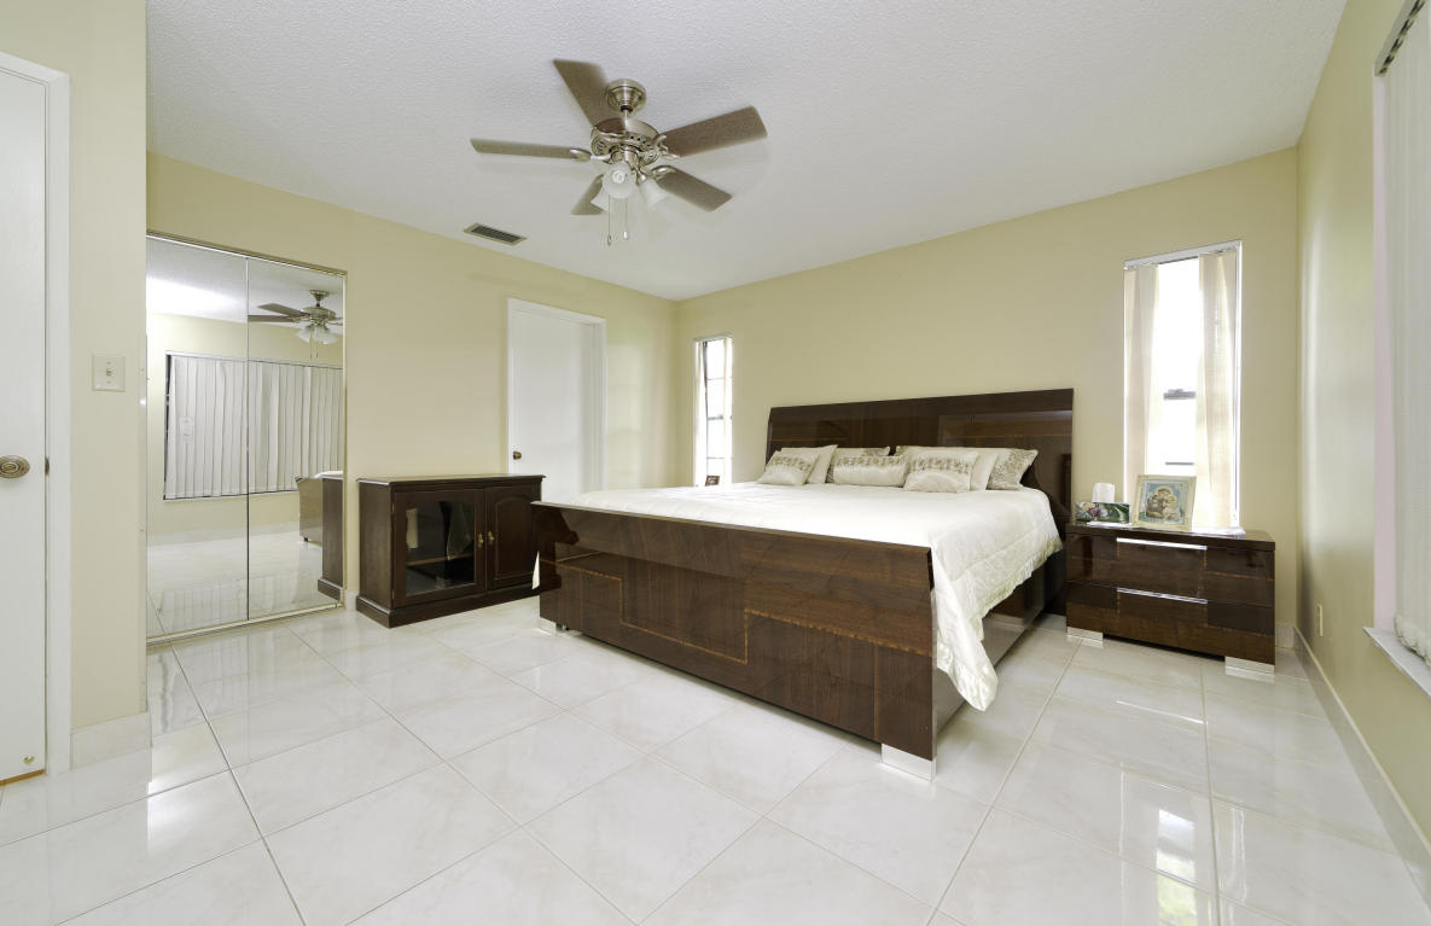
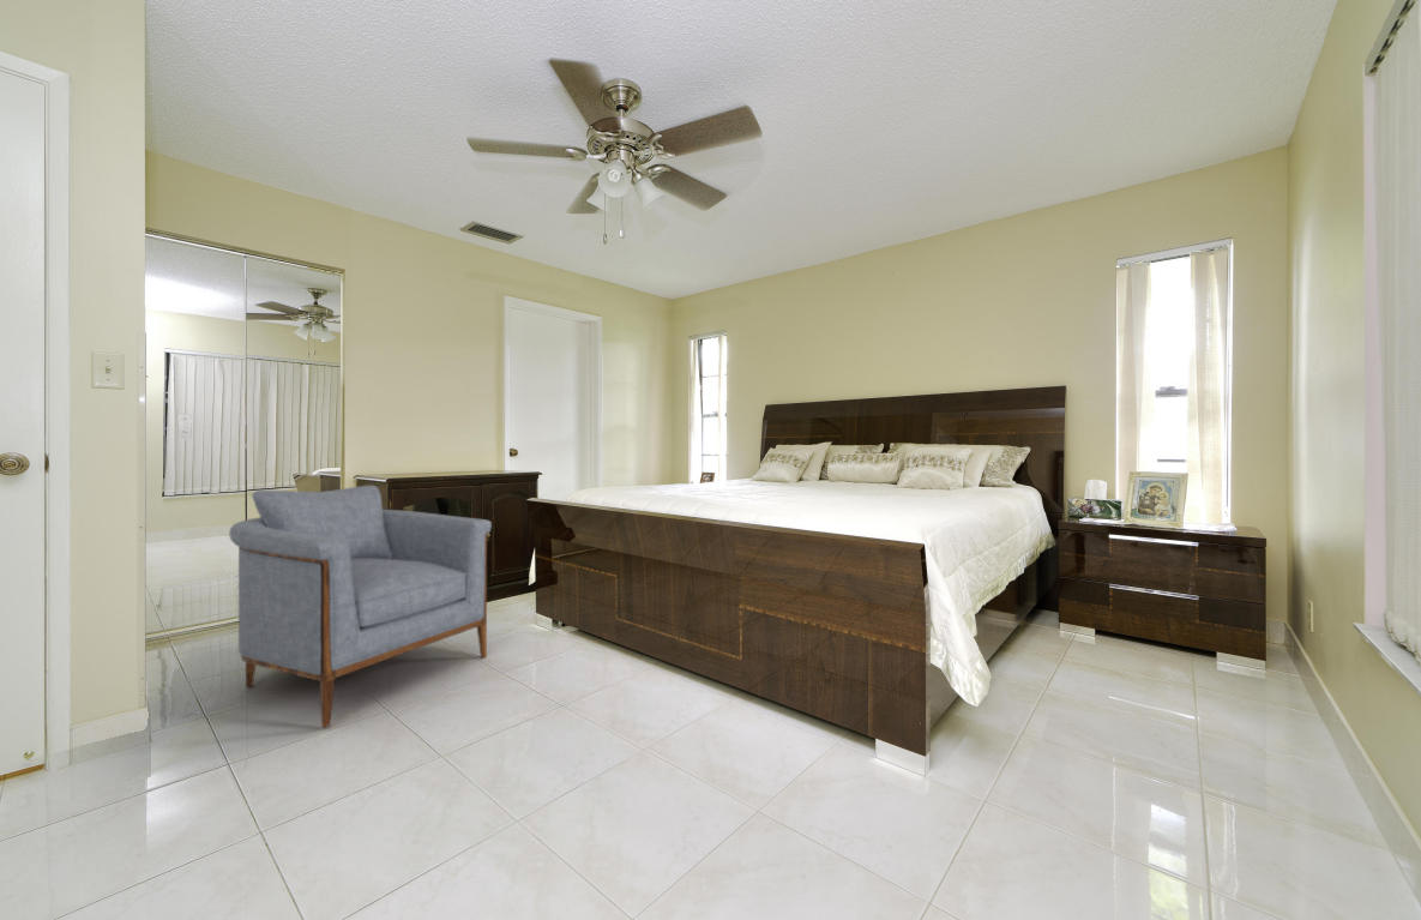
+ armchair (354, 581)
